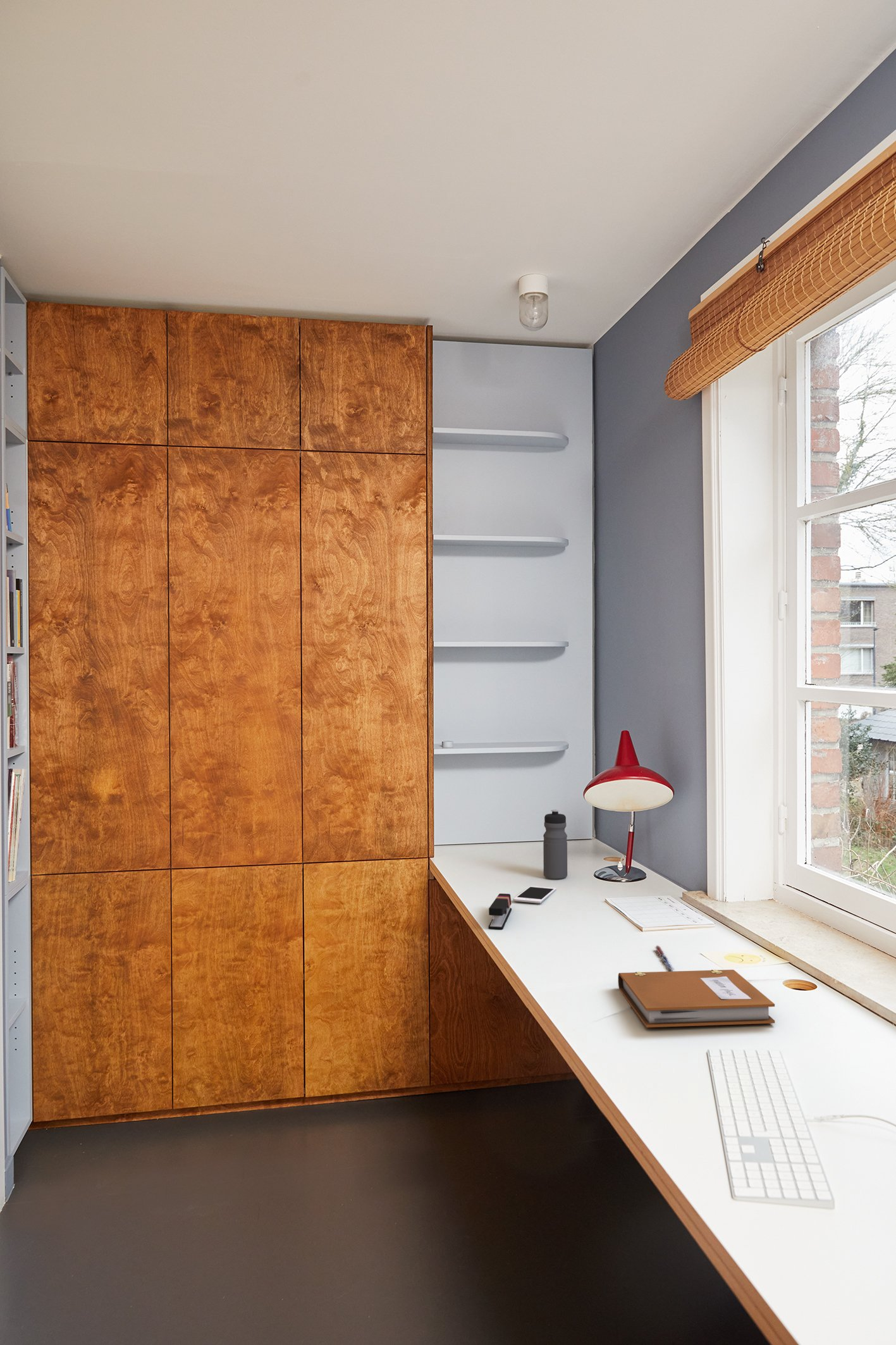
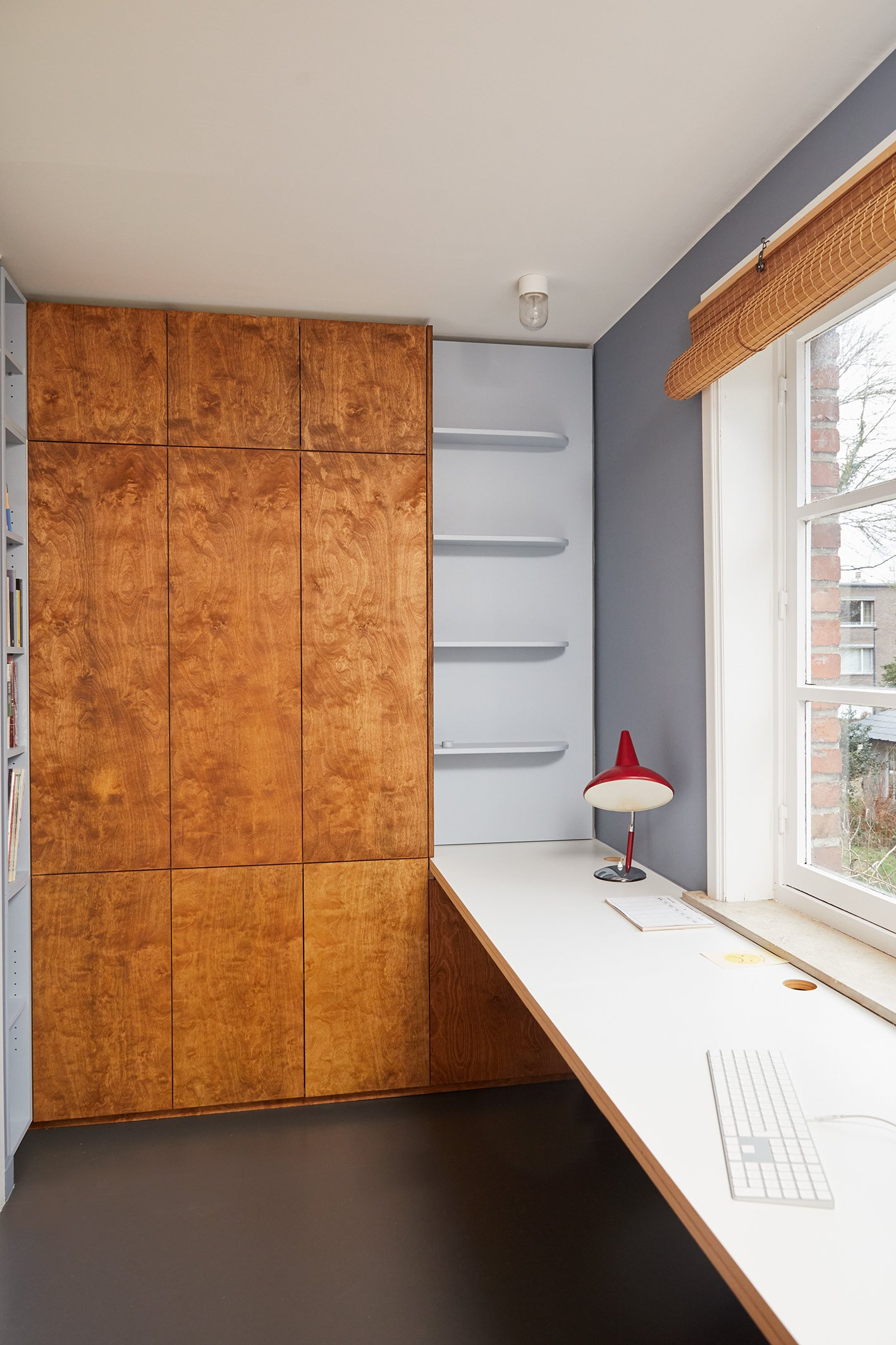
- notebook (695, 995)
- water bottle (555, 843)
- pen (664, 957)
- stapler (500, 908)
- cell phone (535, 894)
